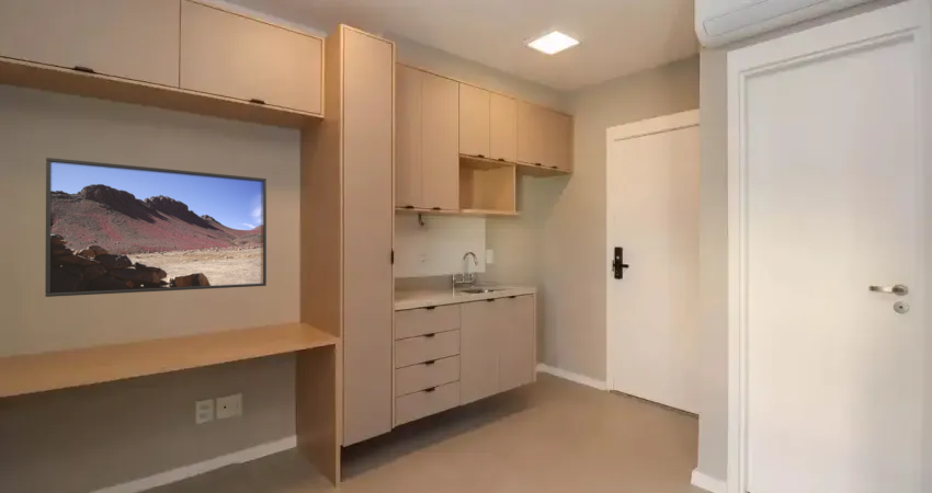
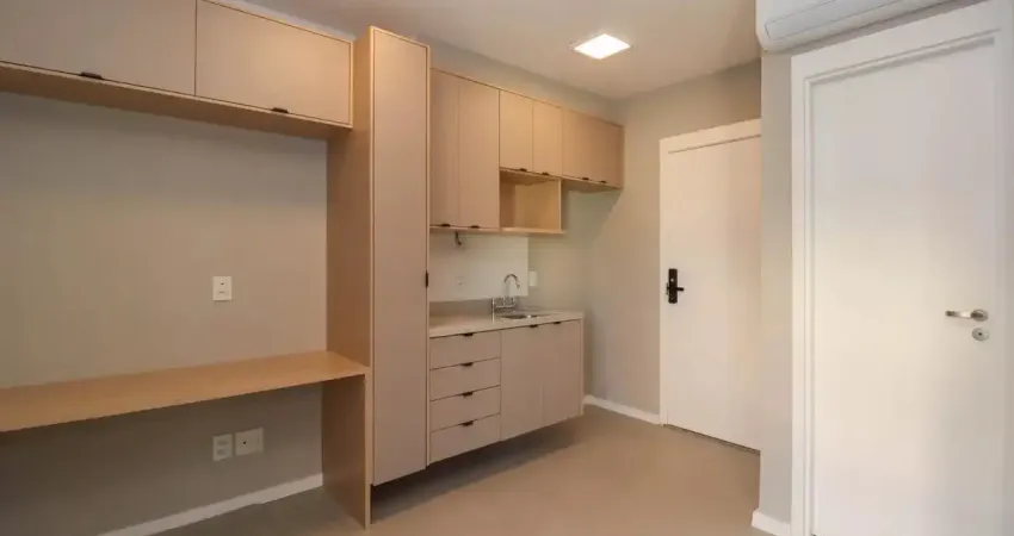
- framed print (170, 229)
